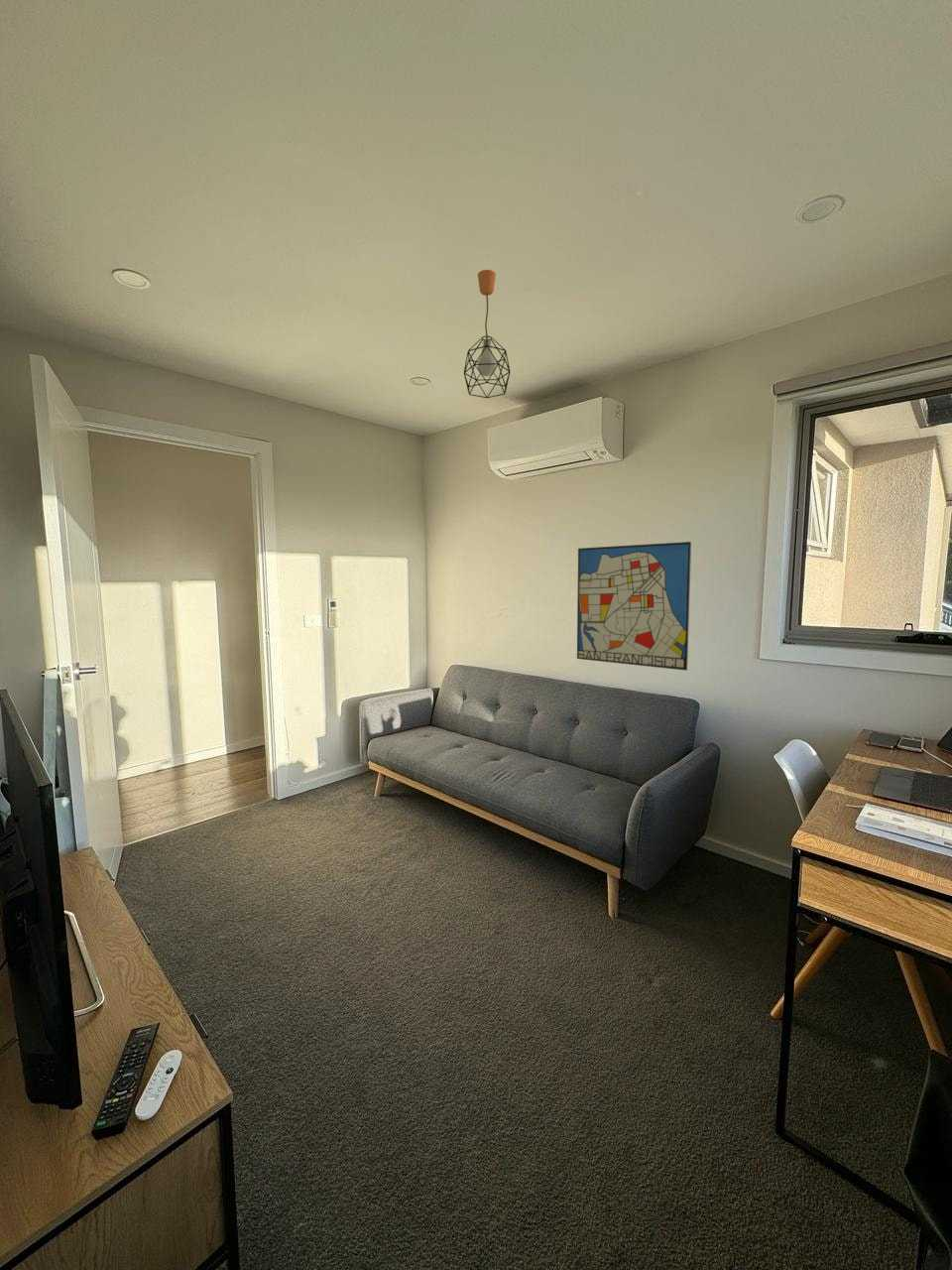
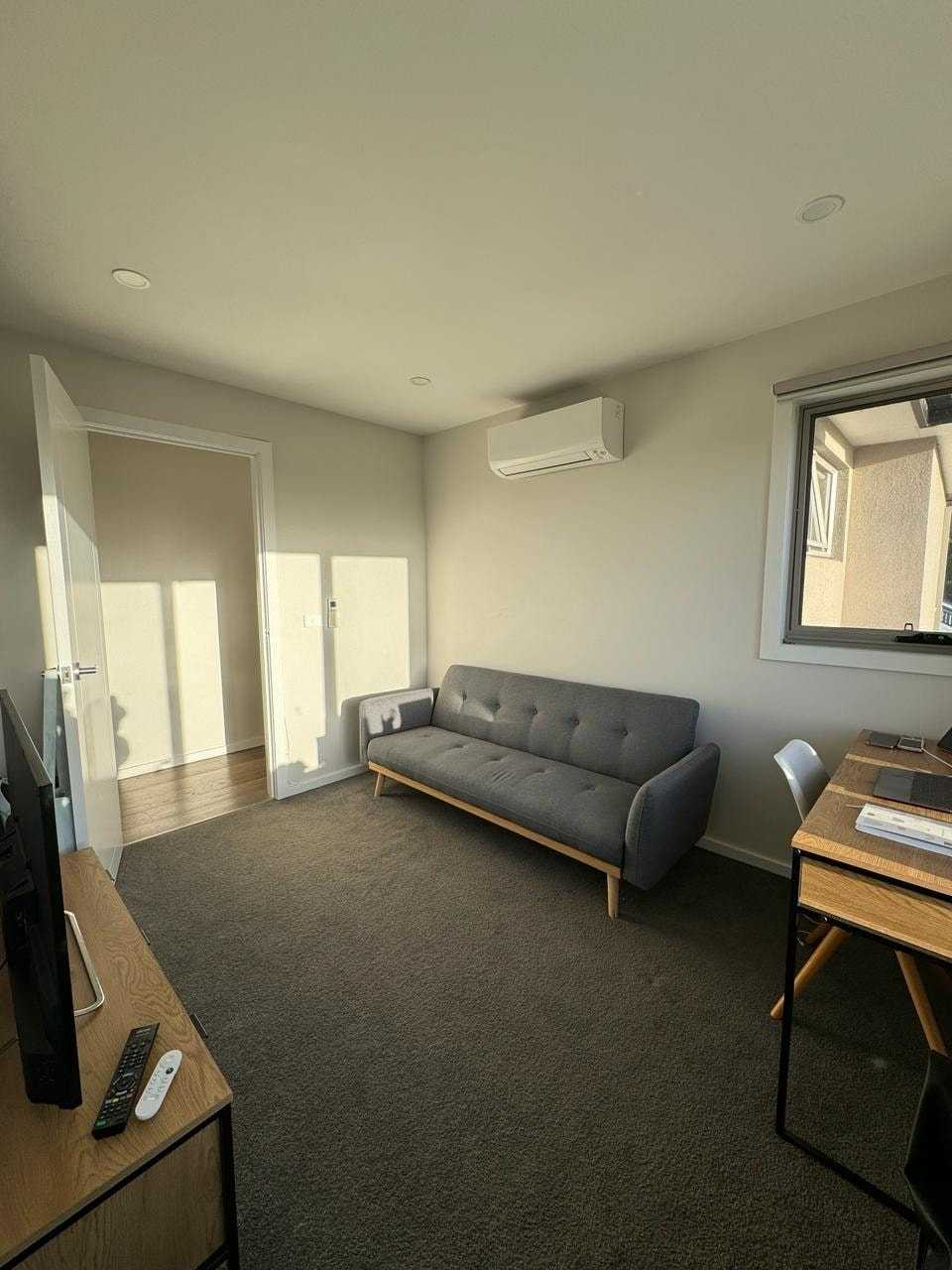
- wall art (629, 605)
- pendant light (486, 332)
